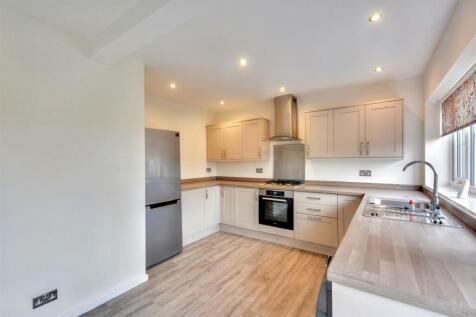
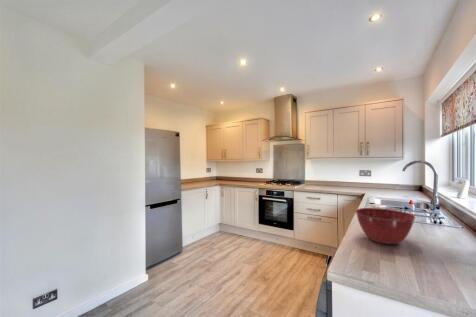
+ mixing bowl (383, 226)
